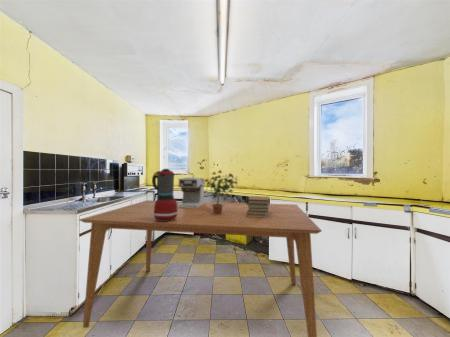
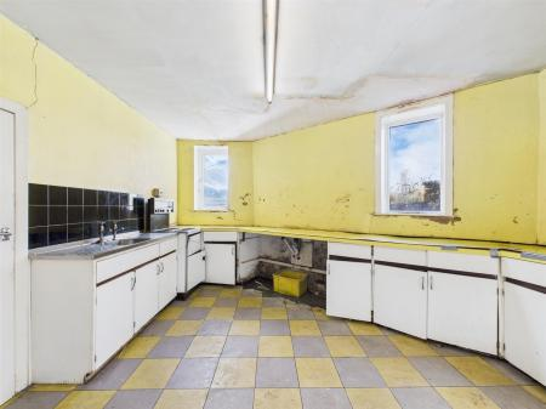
- book stack (258, 206)
- potted plant (217, 191)
- blender (164, 193)
- dining table (208, 233)
- coffee maker (191, 191)
